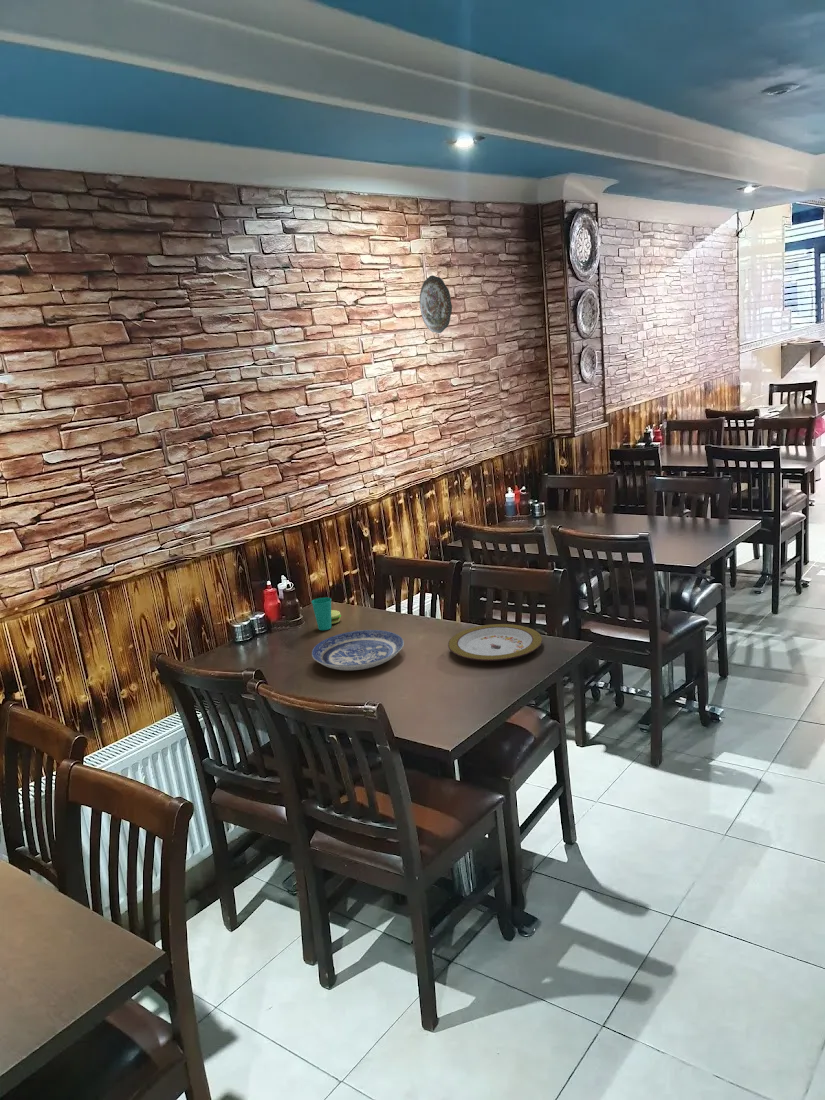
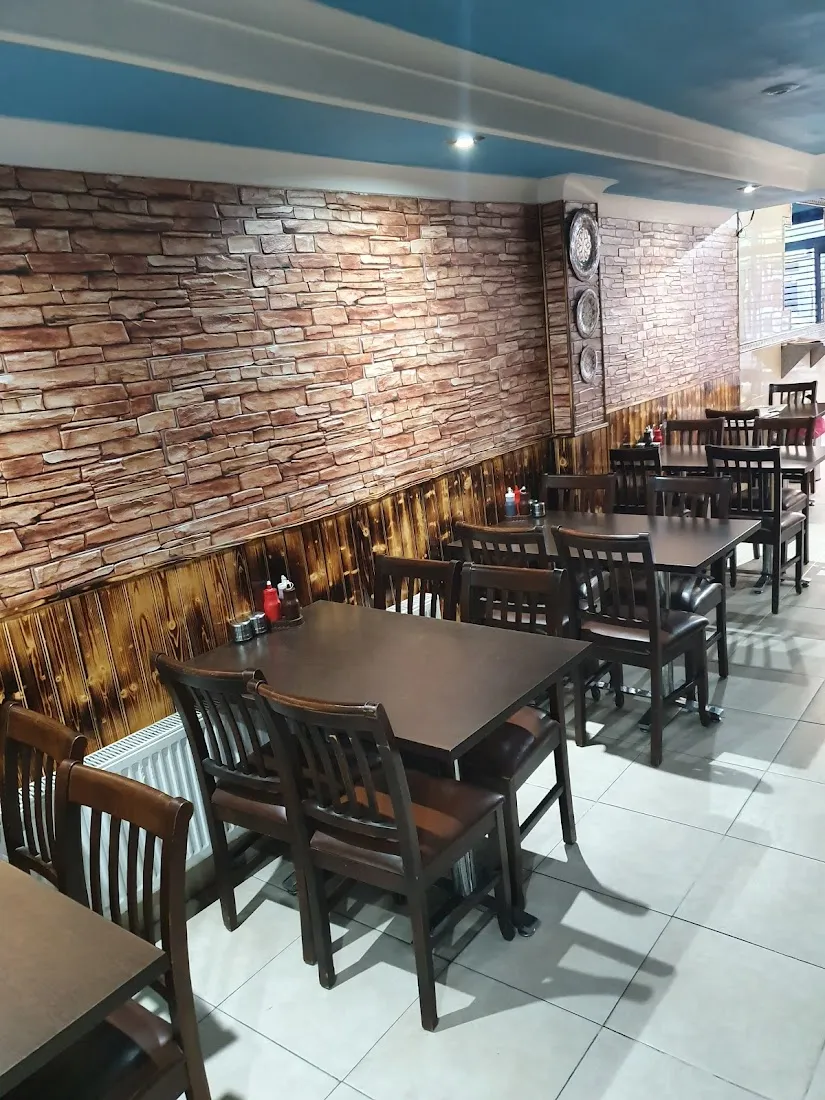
- plate (495, 644)
- plate (358, 652)
- cup (326, 611)
- decorative plate (434, 304)
